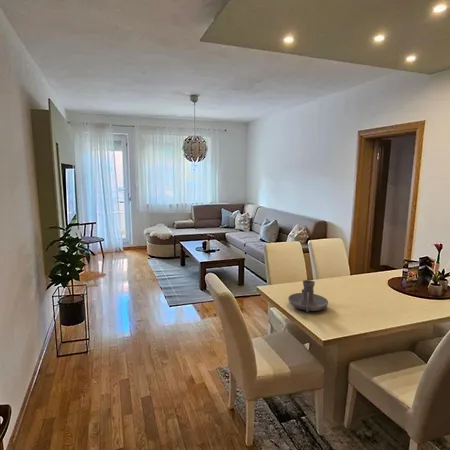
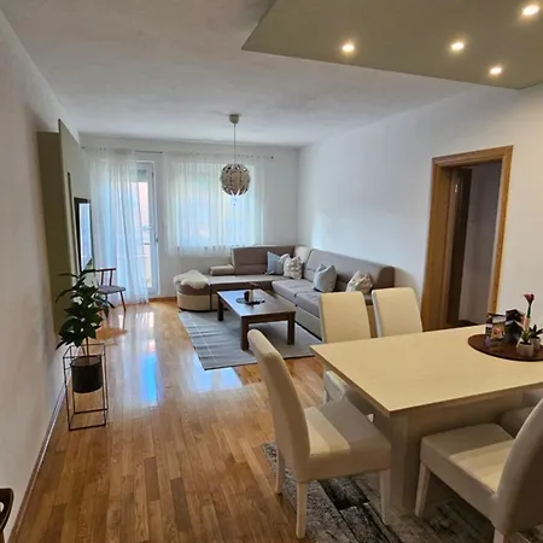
- candle holder (308, 295)
